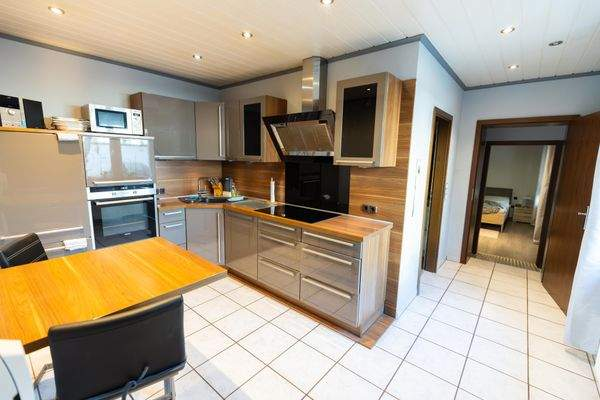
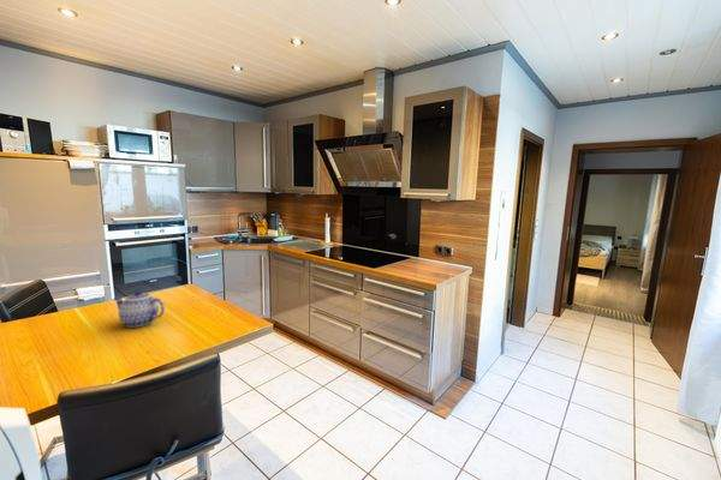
+ teapot (138, 306)
